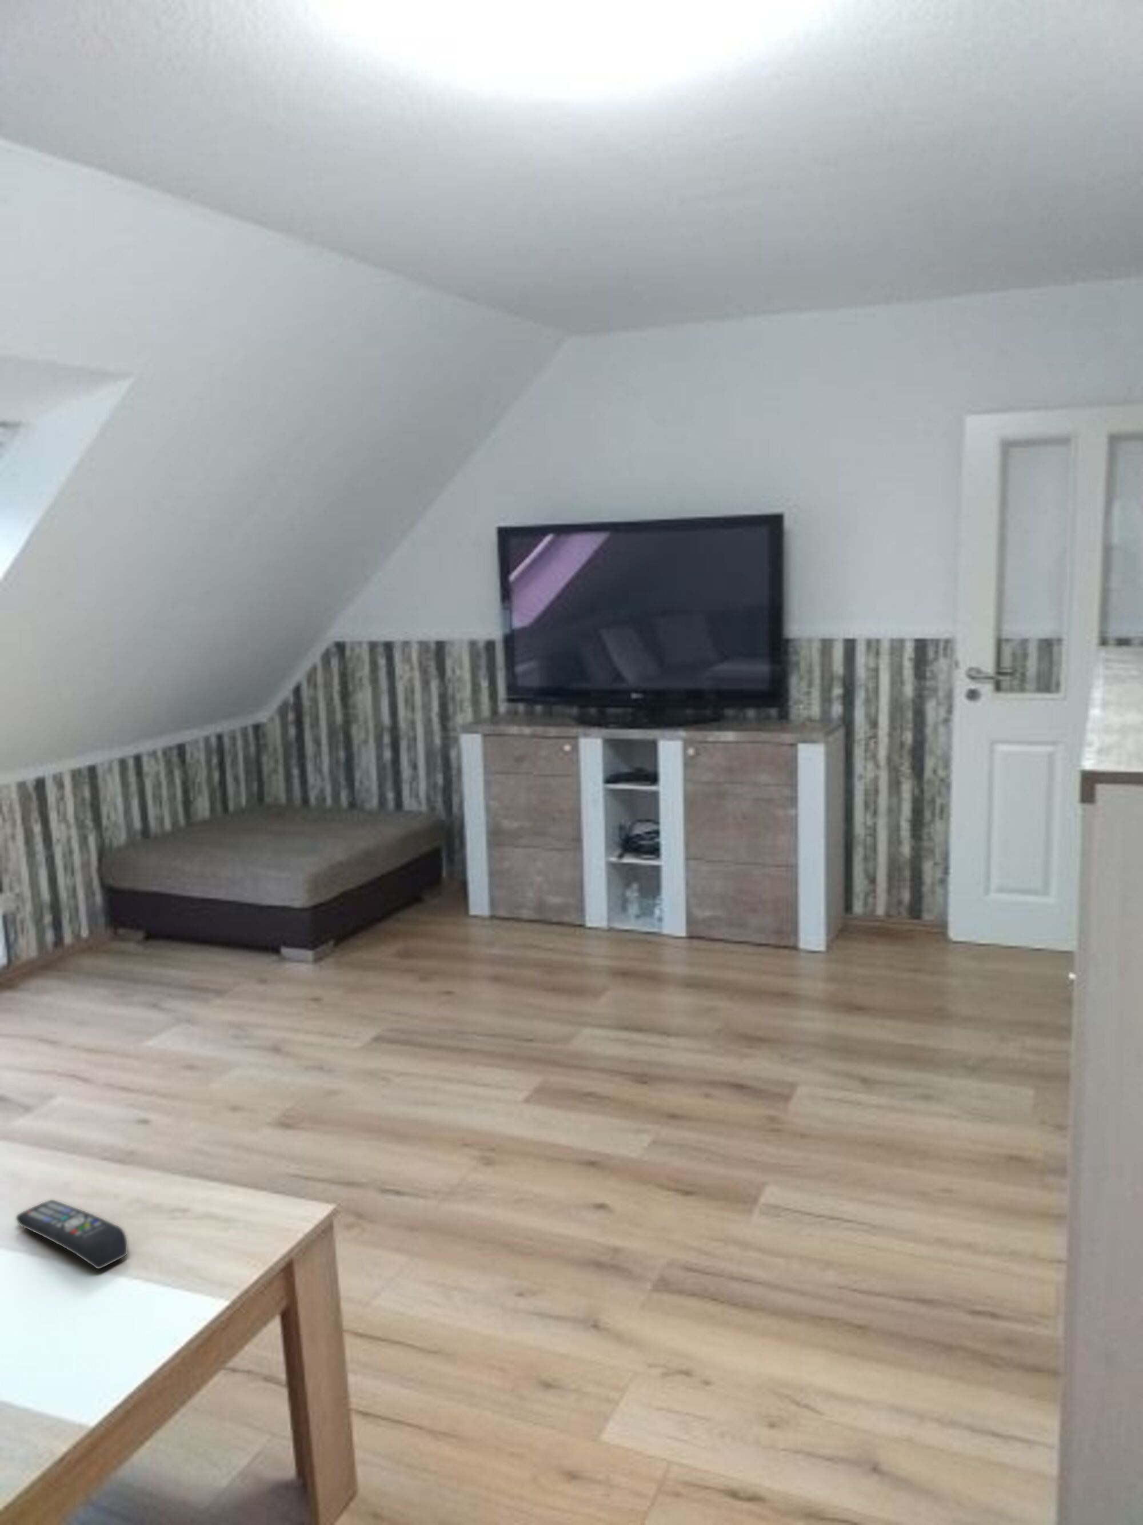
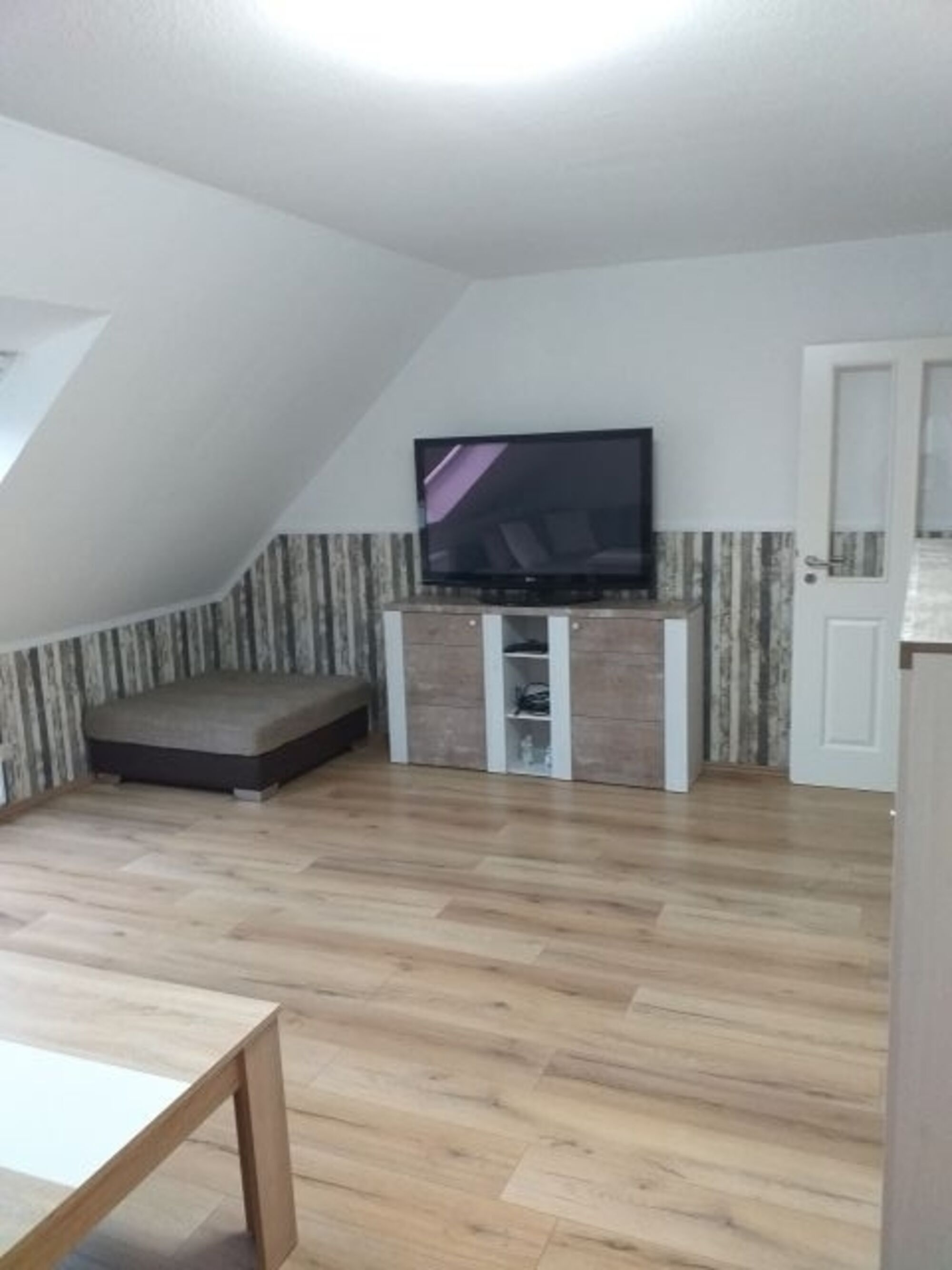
- remote control (72, 1228)
